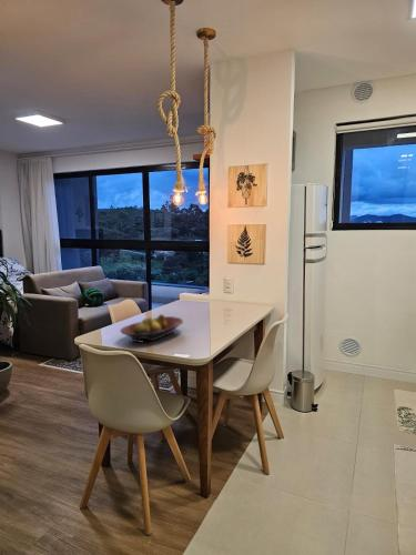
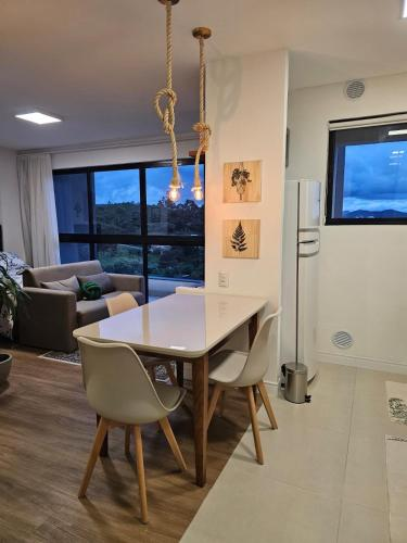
- fruit bowl (153, 325)
